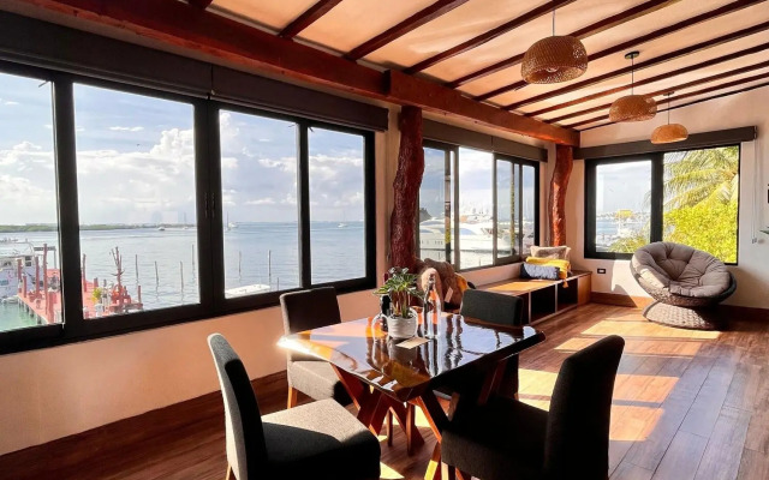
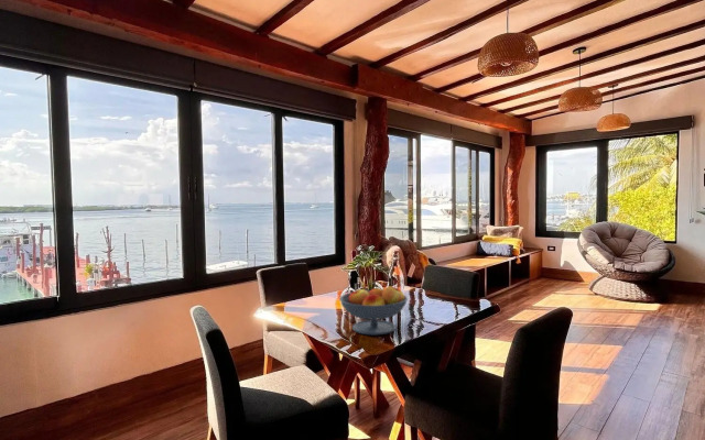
+ fruit bowl (373, 307)
